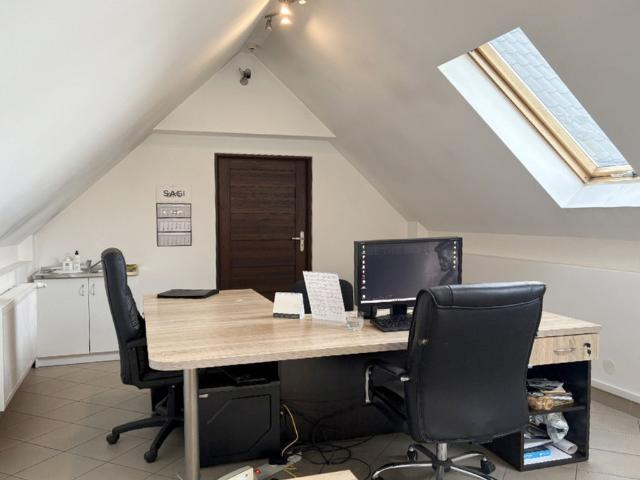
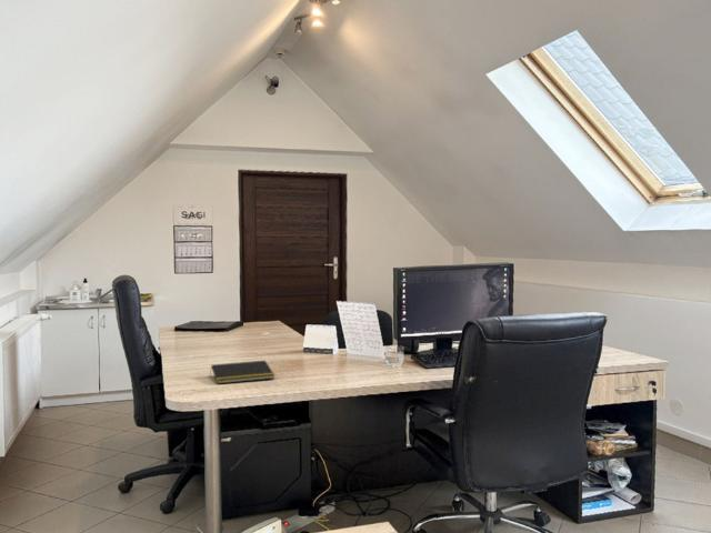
+ notepad (242, 371)
